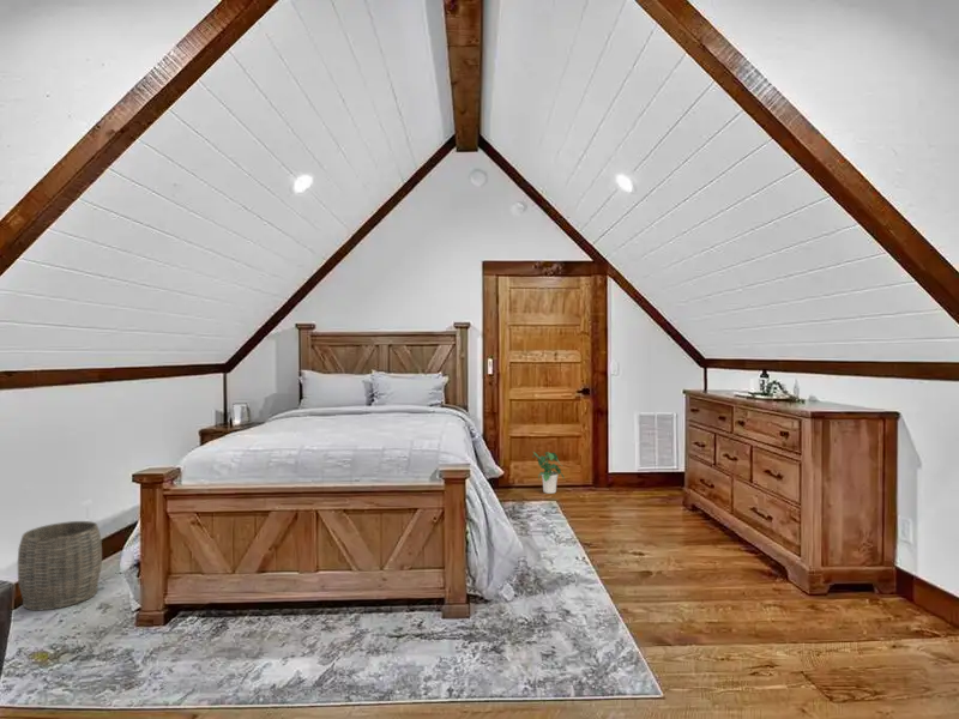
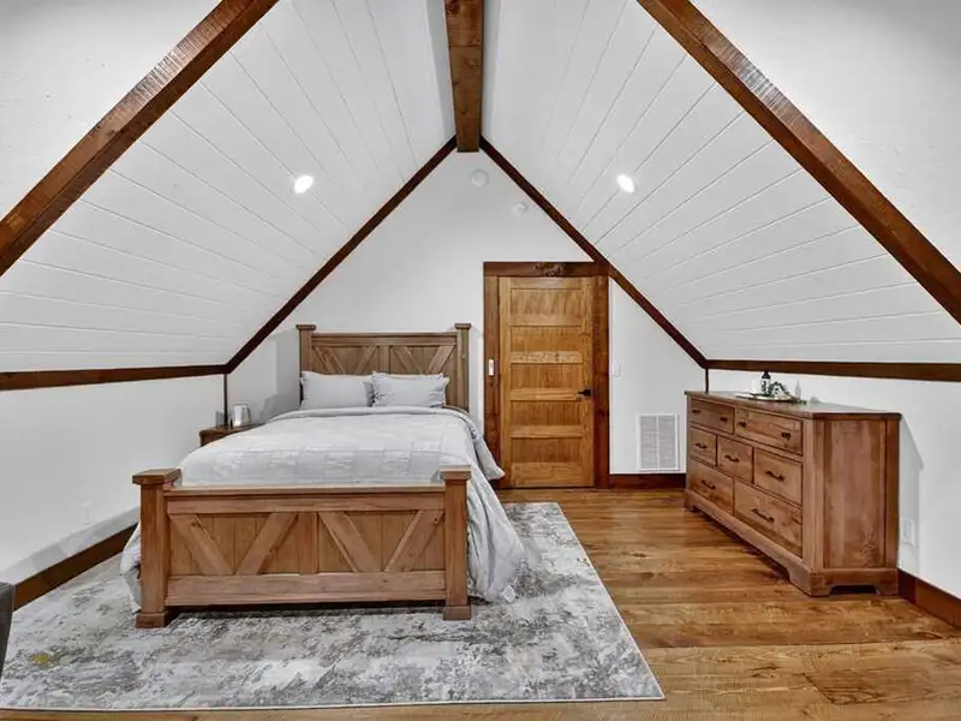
- woven basket (61, 563)
- potted plant (548, 470)
